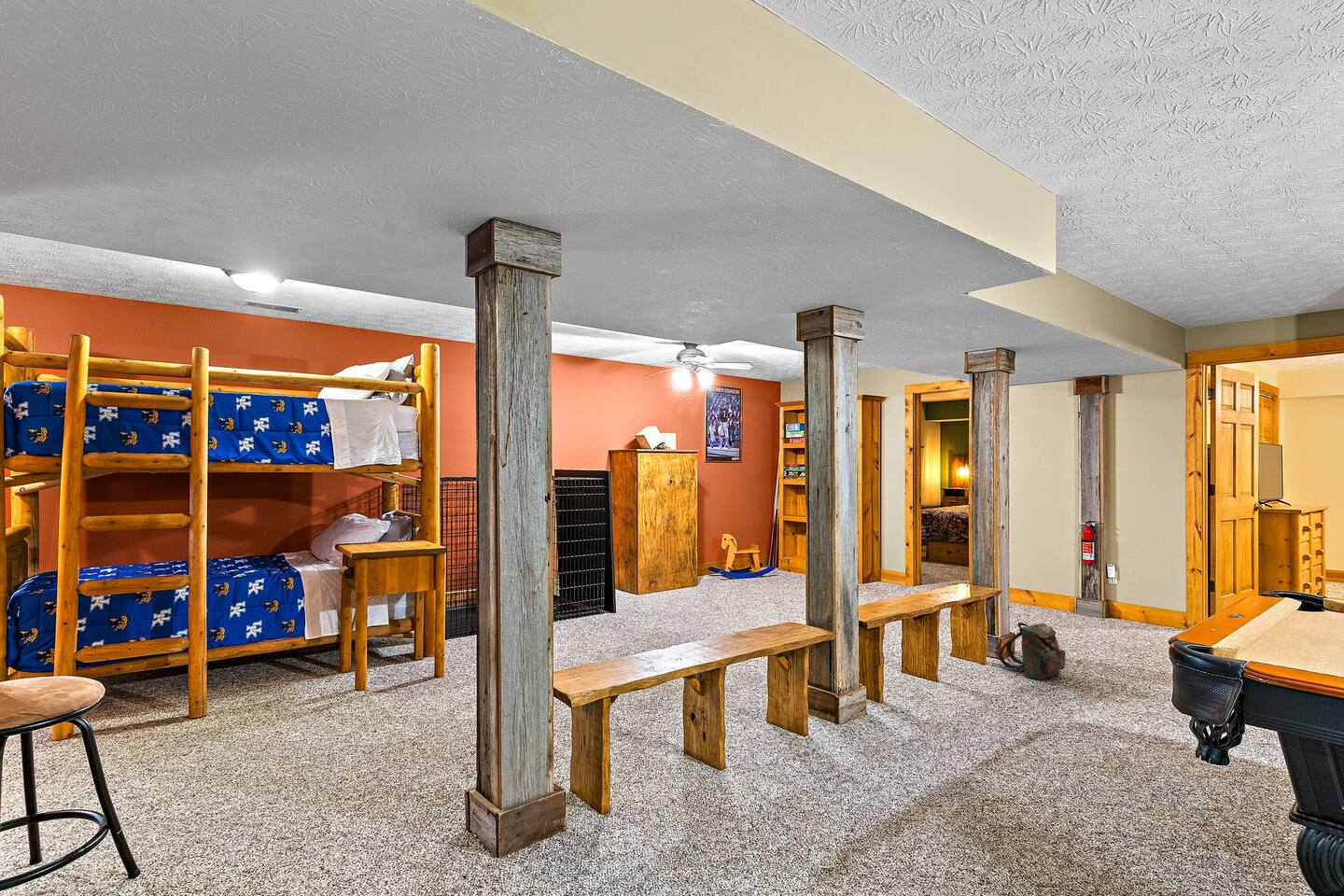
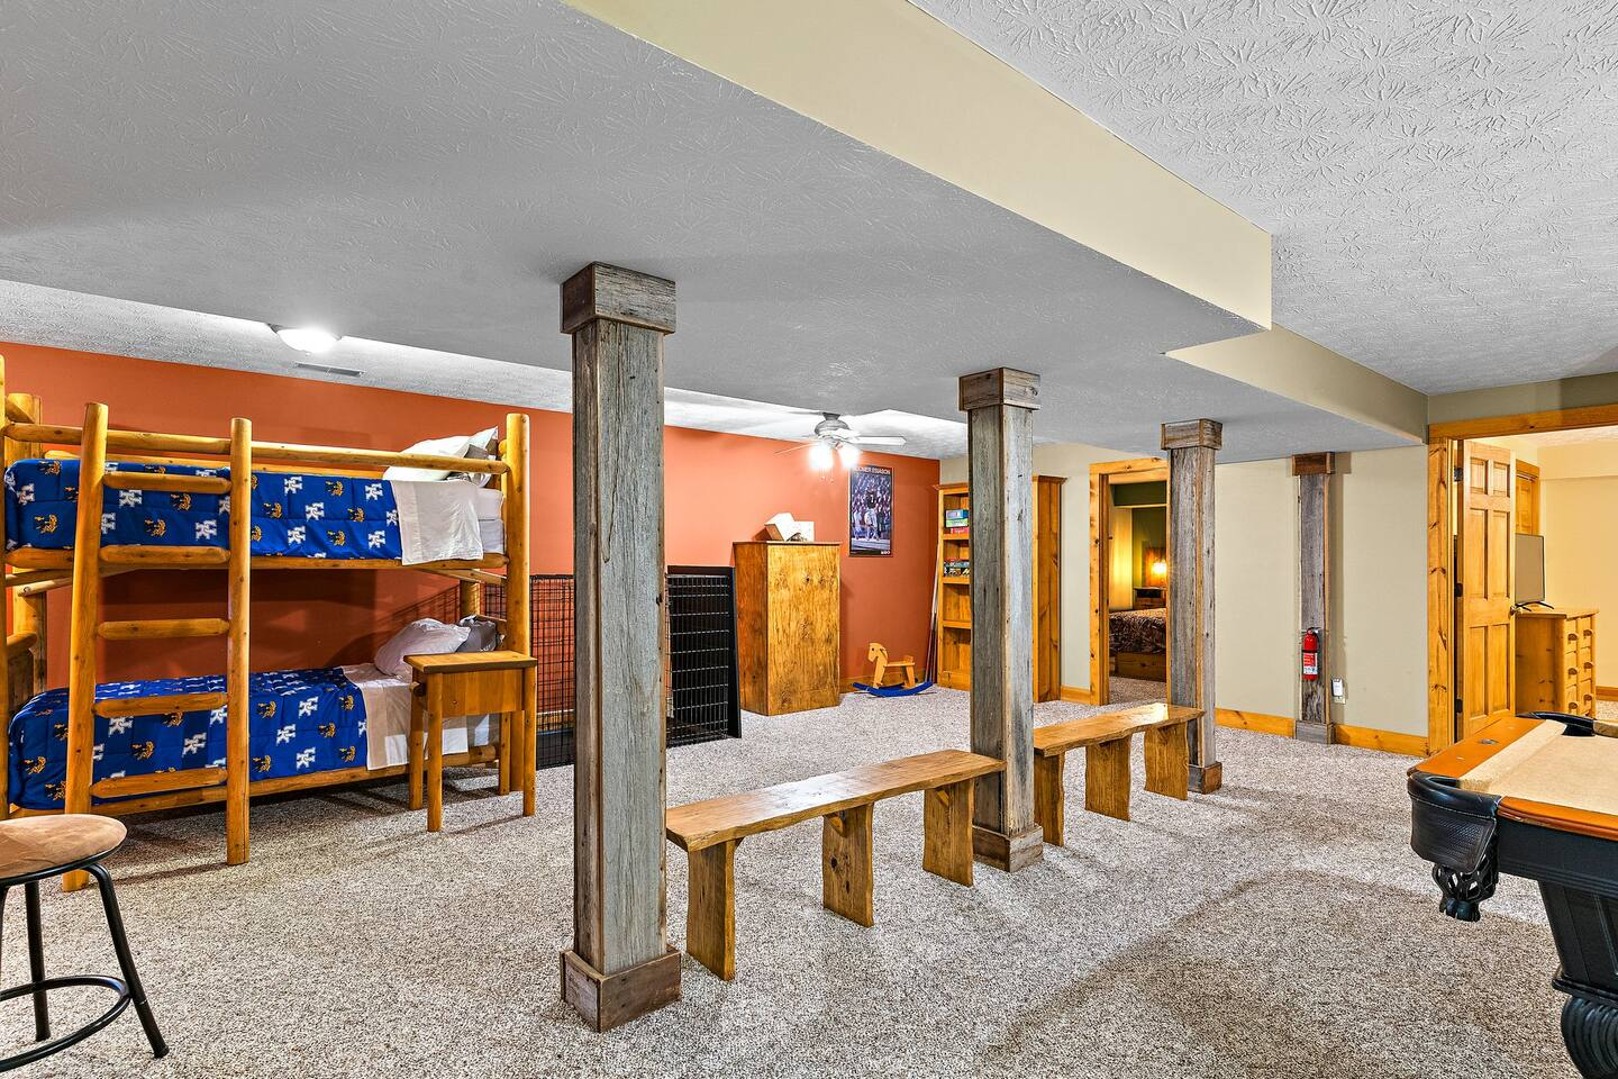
- backpack (1028, 647)
